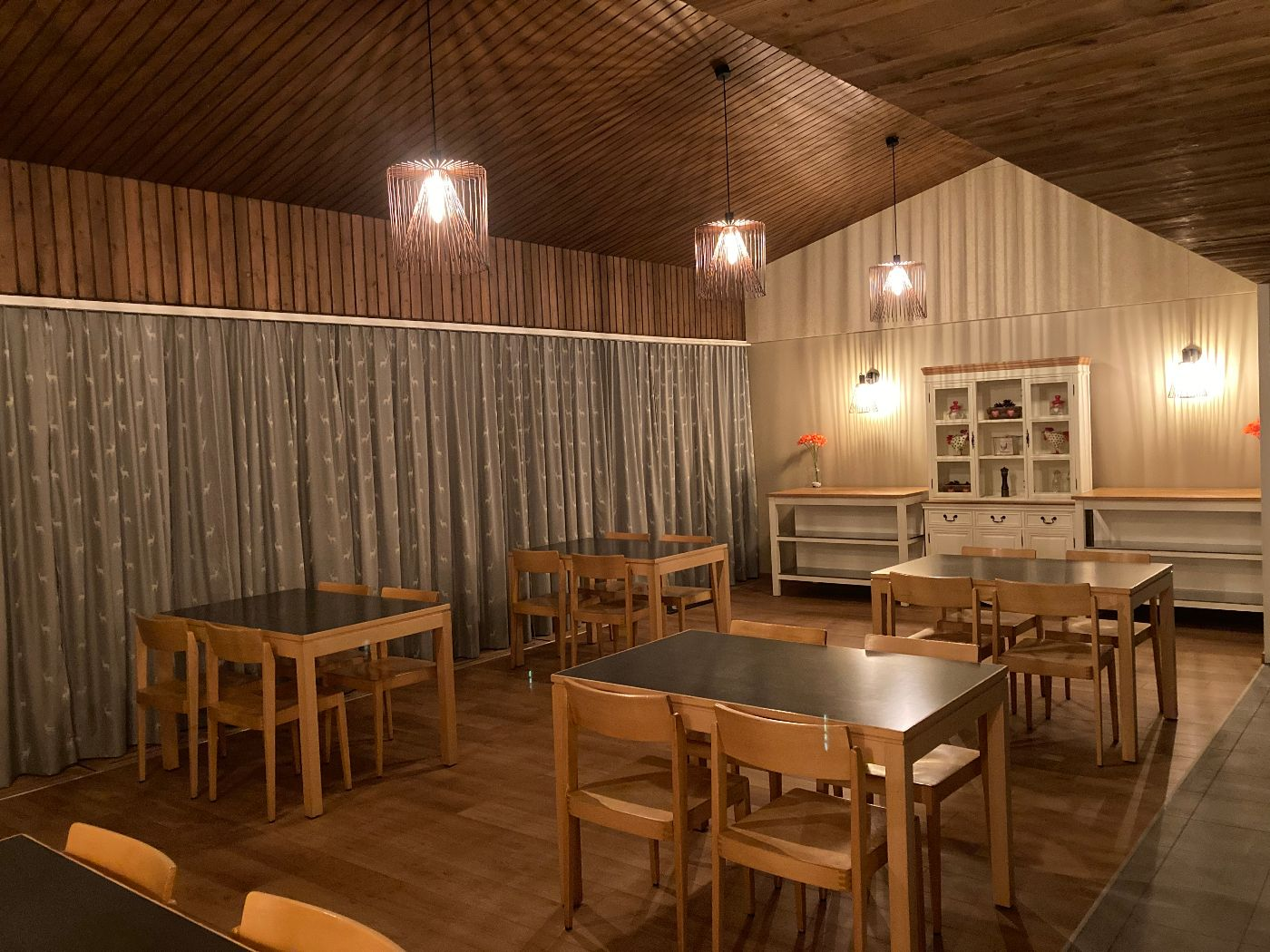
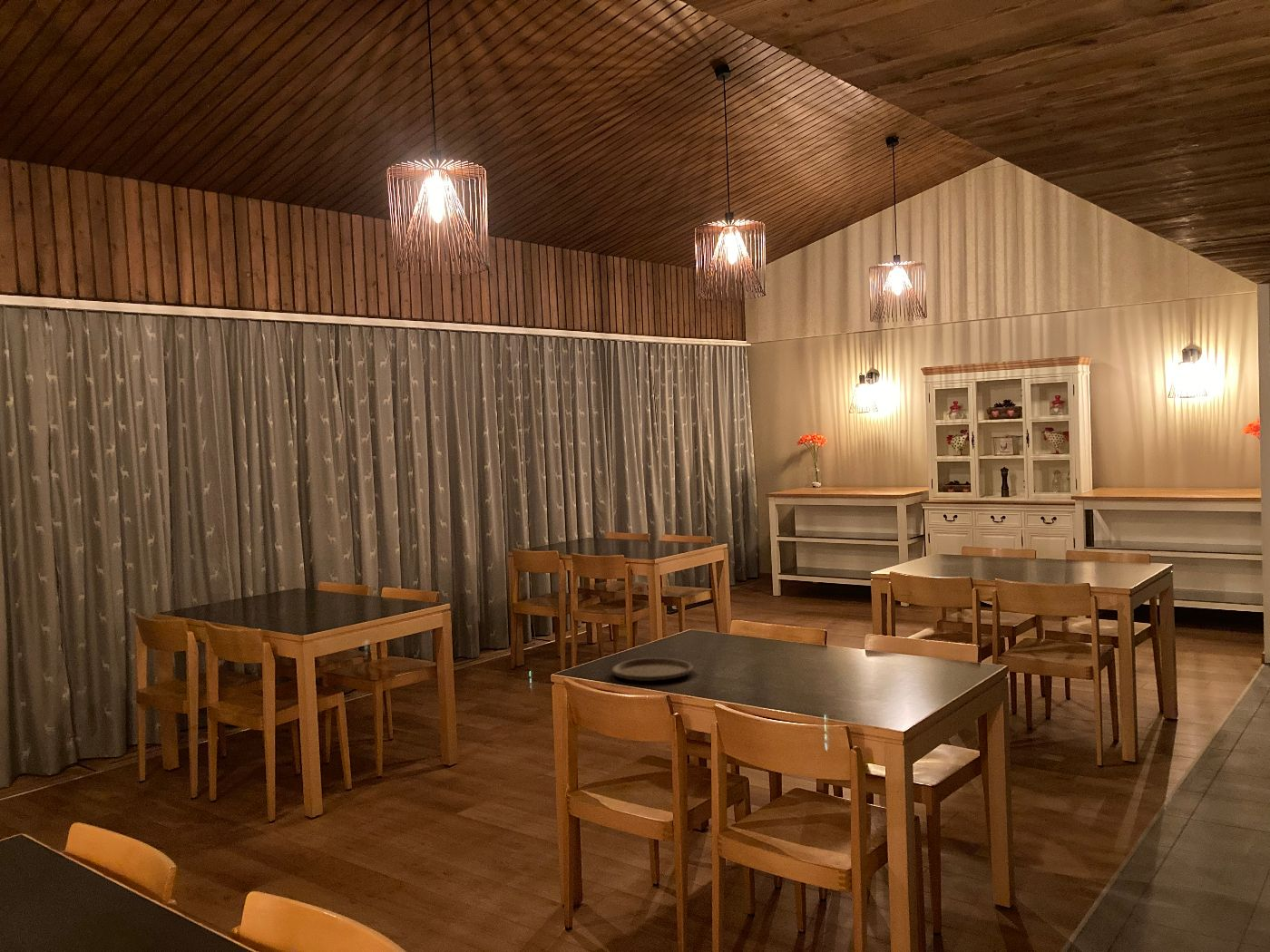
+ plate (652, 670)
